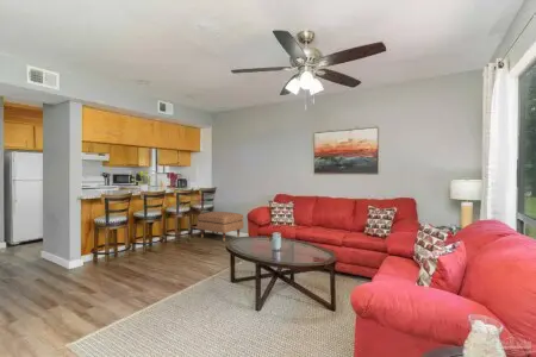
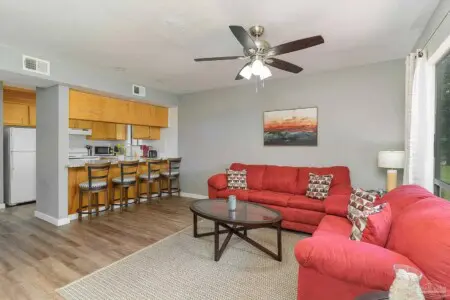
- ottoman (220, 225)
